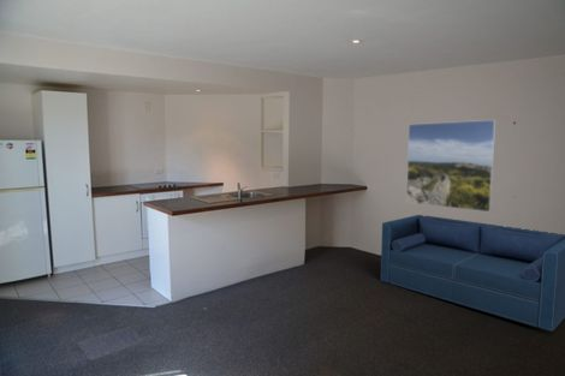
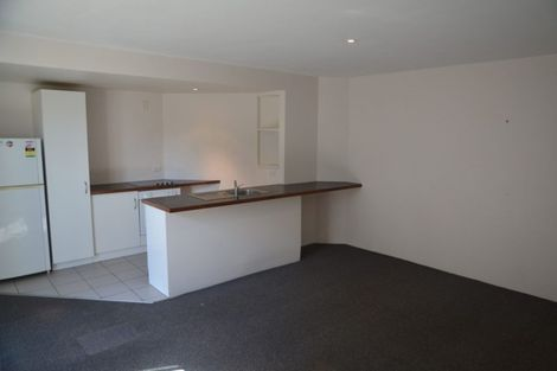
- sofa (470, 261)
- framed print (446, 165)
